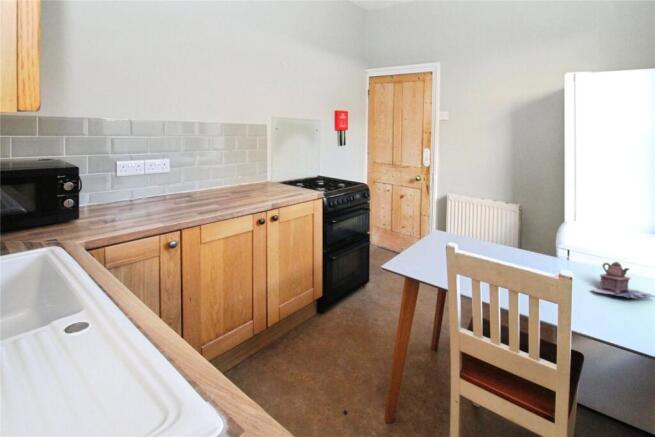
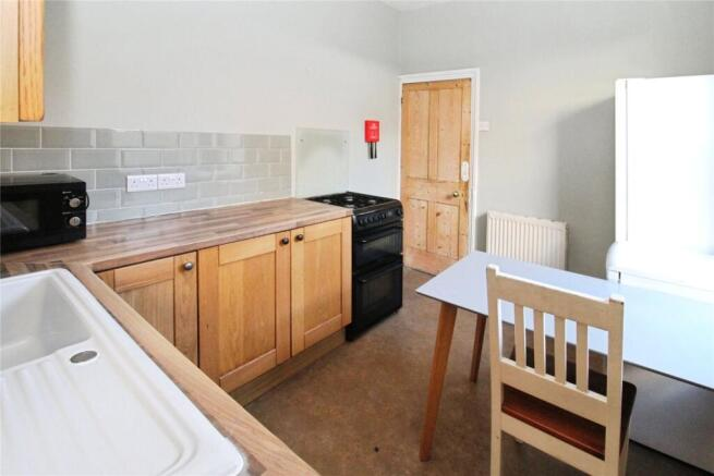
- teapot (617, 277)
